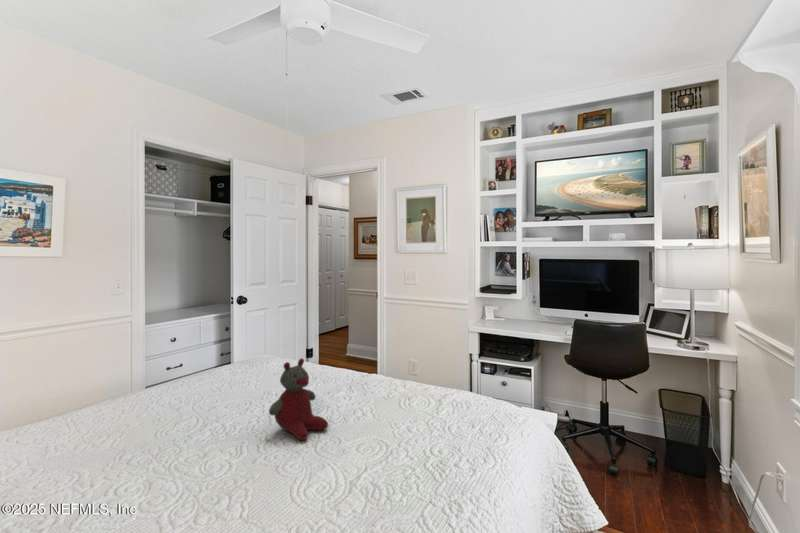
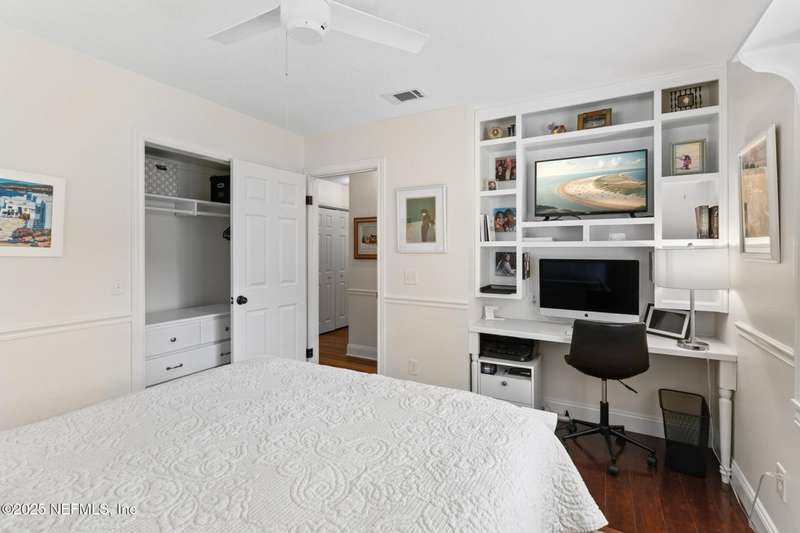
- stuffed bear (300, 396)
